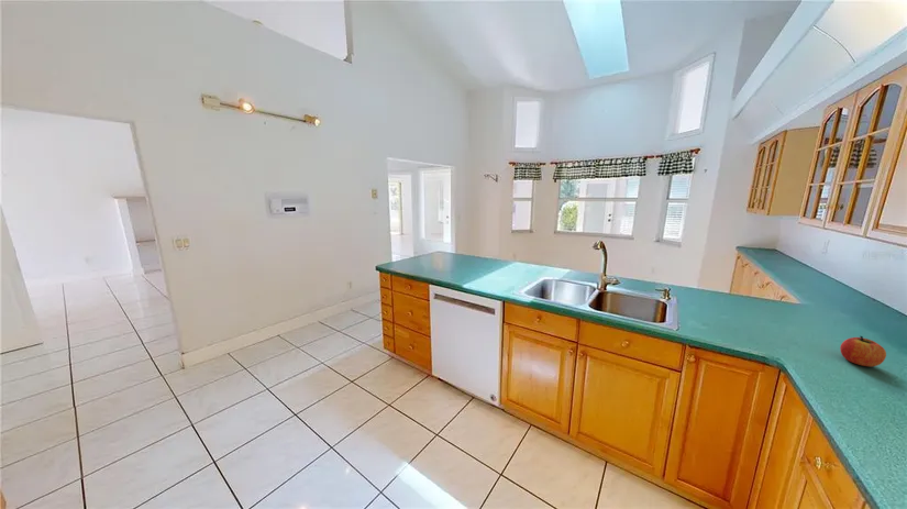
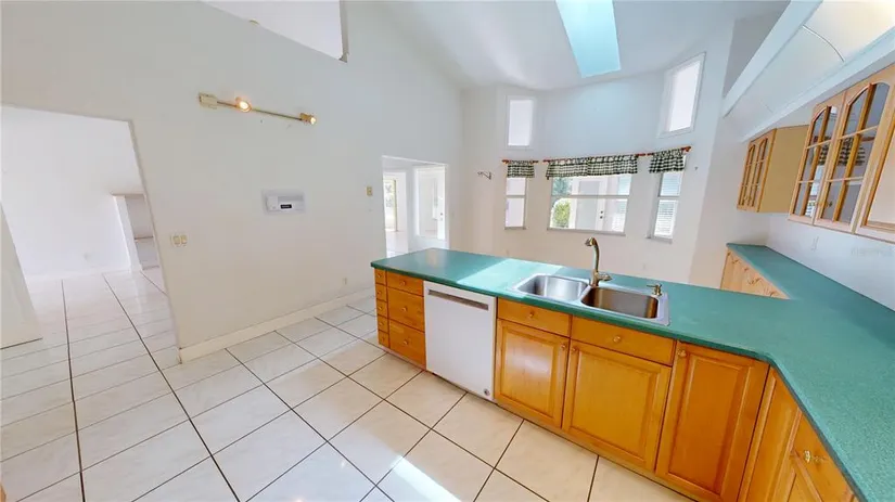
- apple (862, 350)
